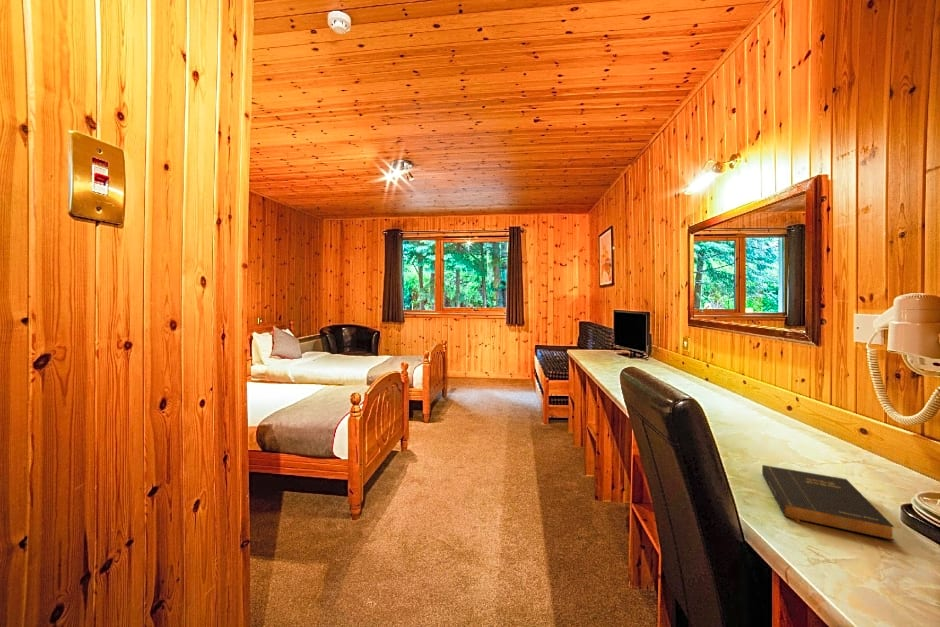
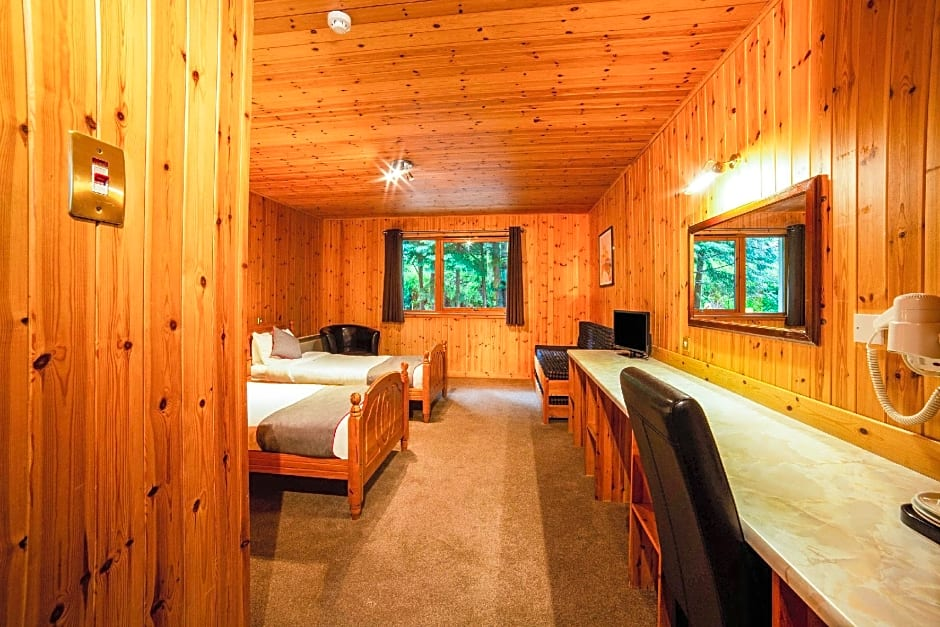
- book (818, 497)
